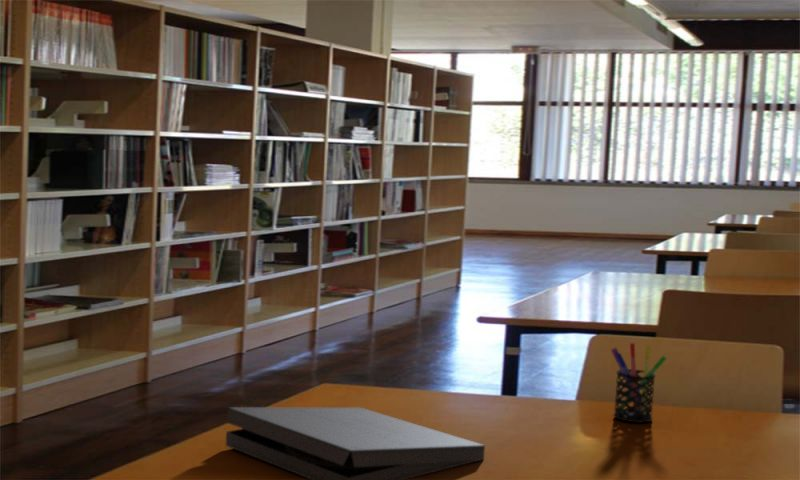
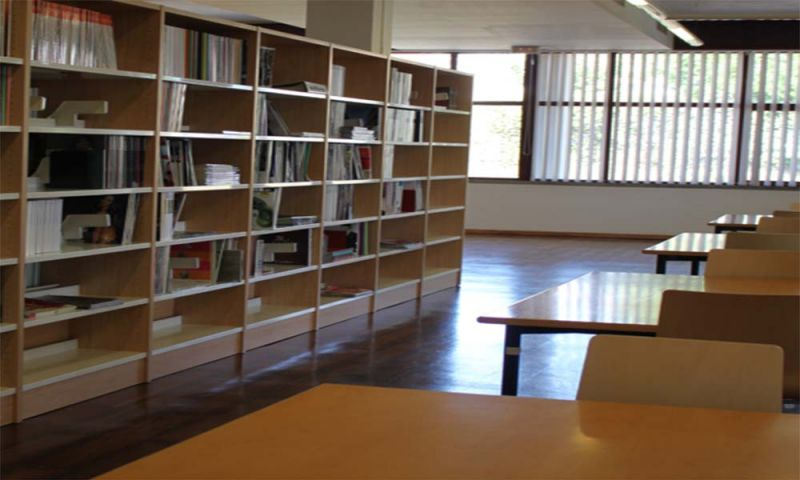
- pen holder (639, 380)
- pizza box (354, 433)
